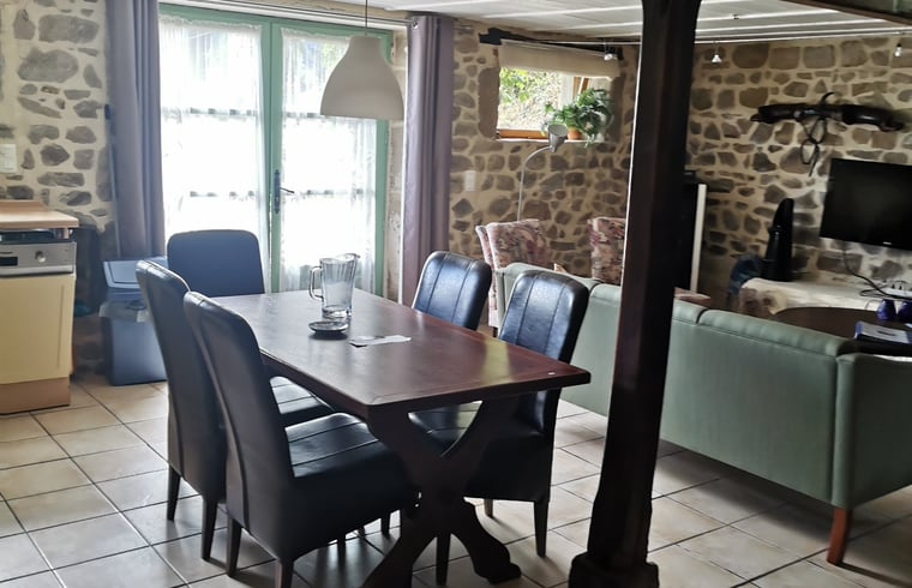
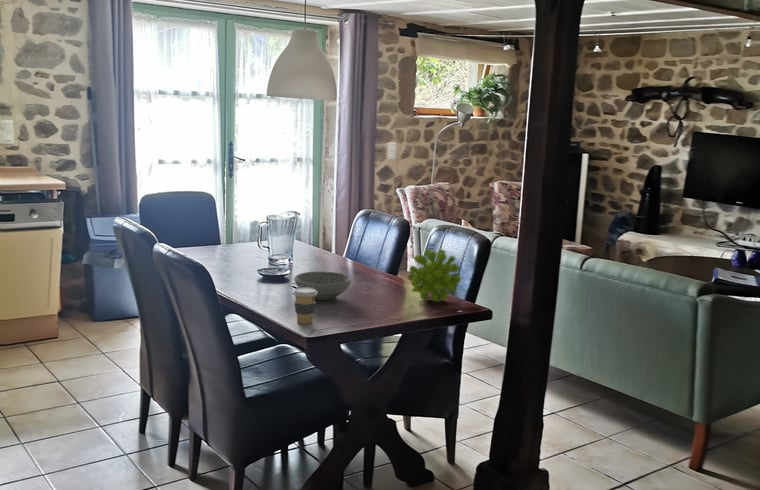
+ coffee cup (304, 305)
+ plant (433, 275)
+ bowl (322, 287)
